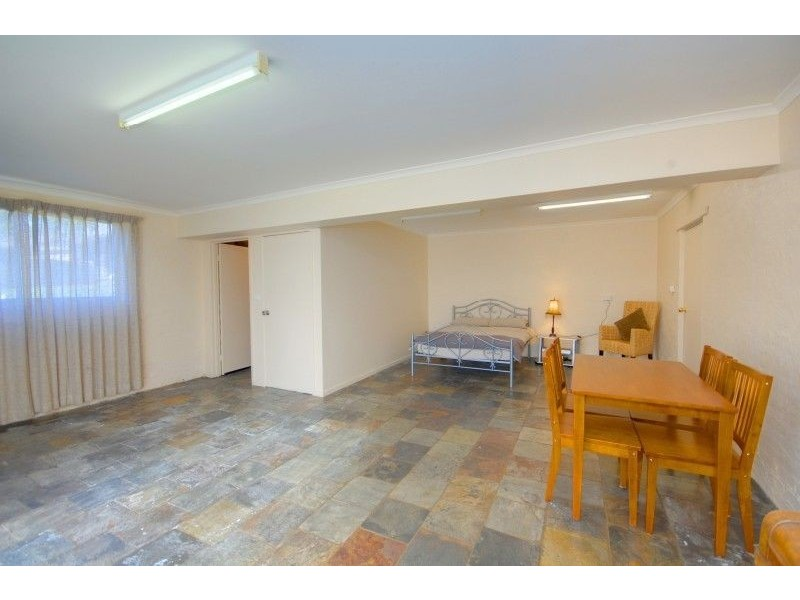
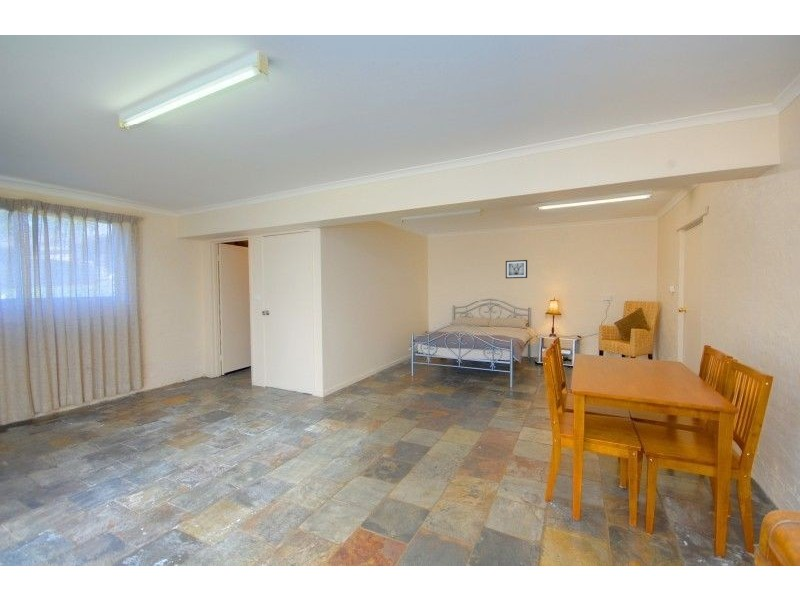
+ wall art (516, 269)
